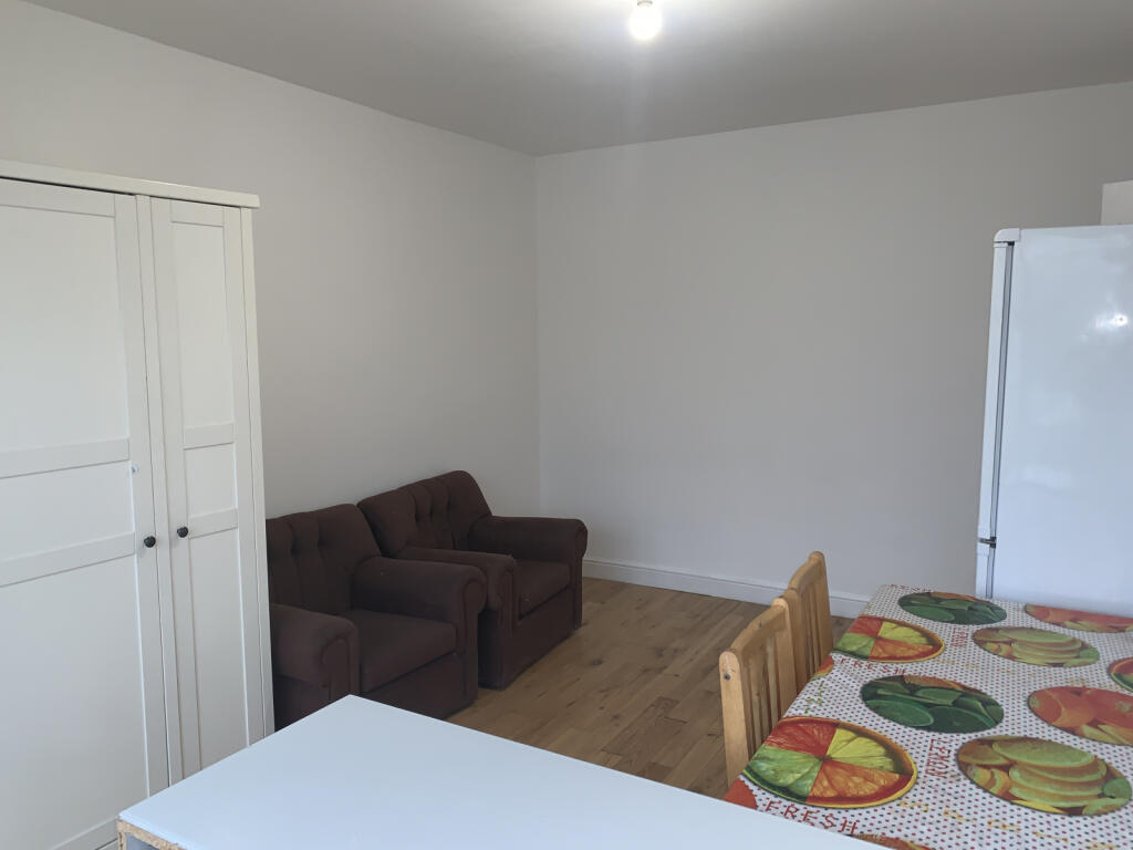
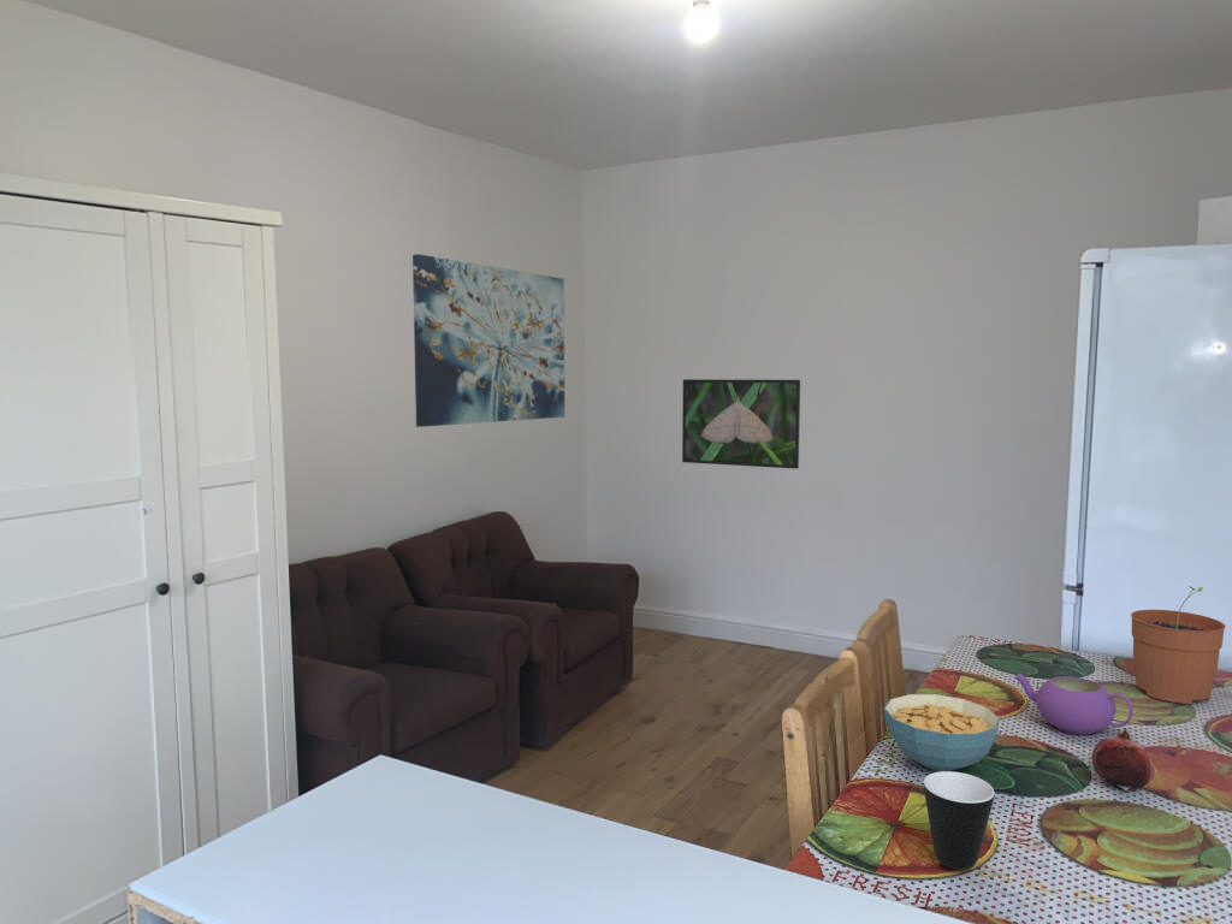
+ plant pot (1175, 638)
+ teapot (1071, 704)
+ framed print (739, 422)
+ fruit (1121, 756)
+ cereal bowl (940, 739)
+ mug (958, 822)
+ wall art (497, 344)
